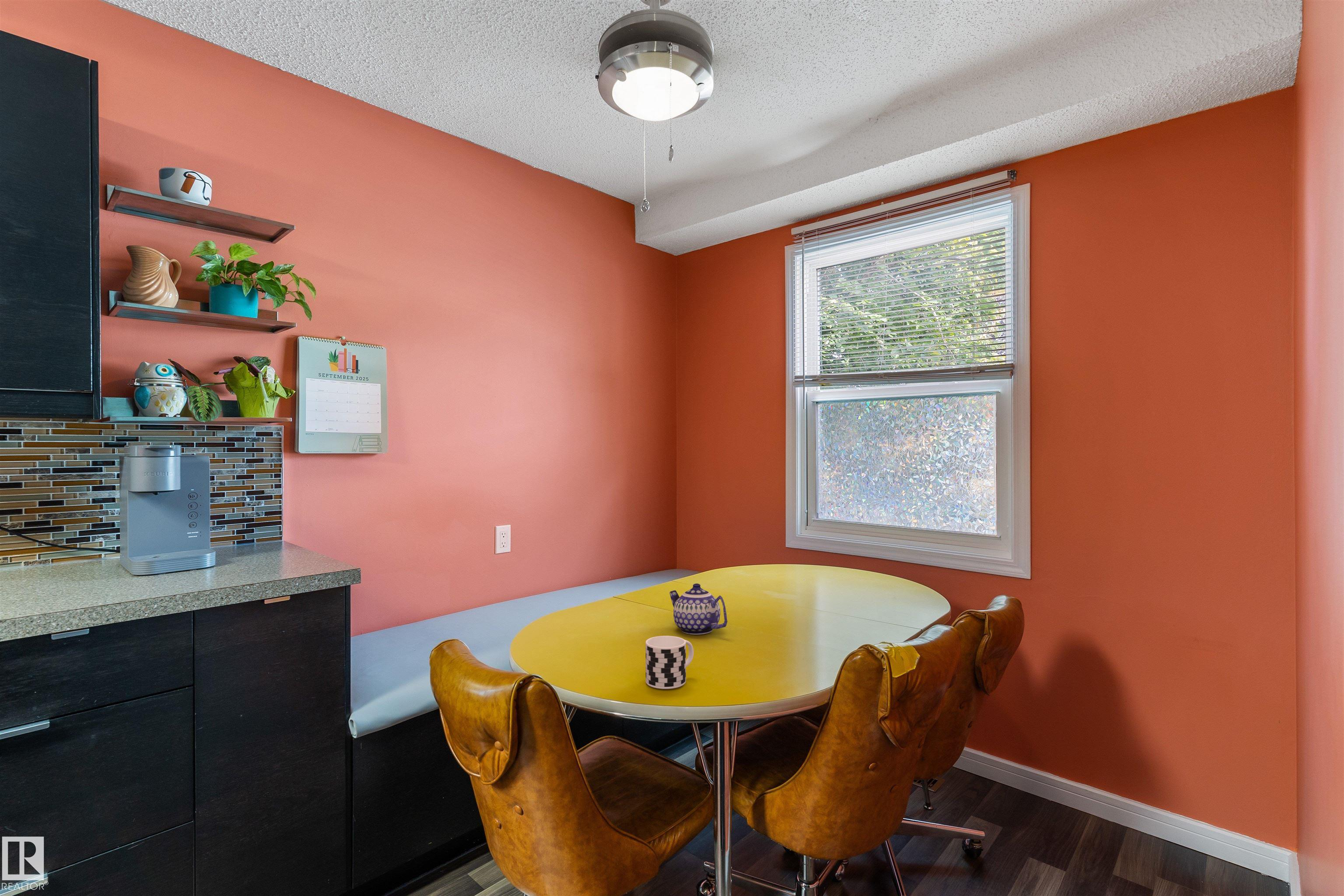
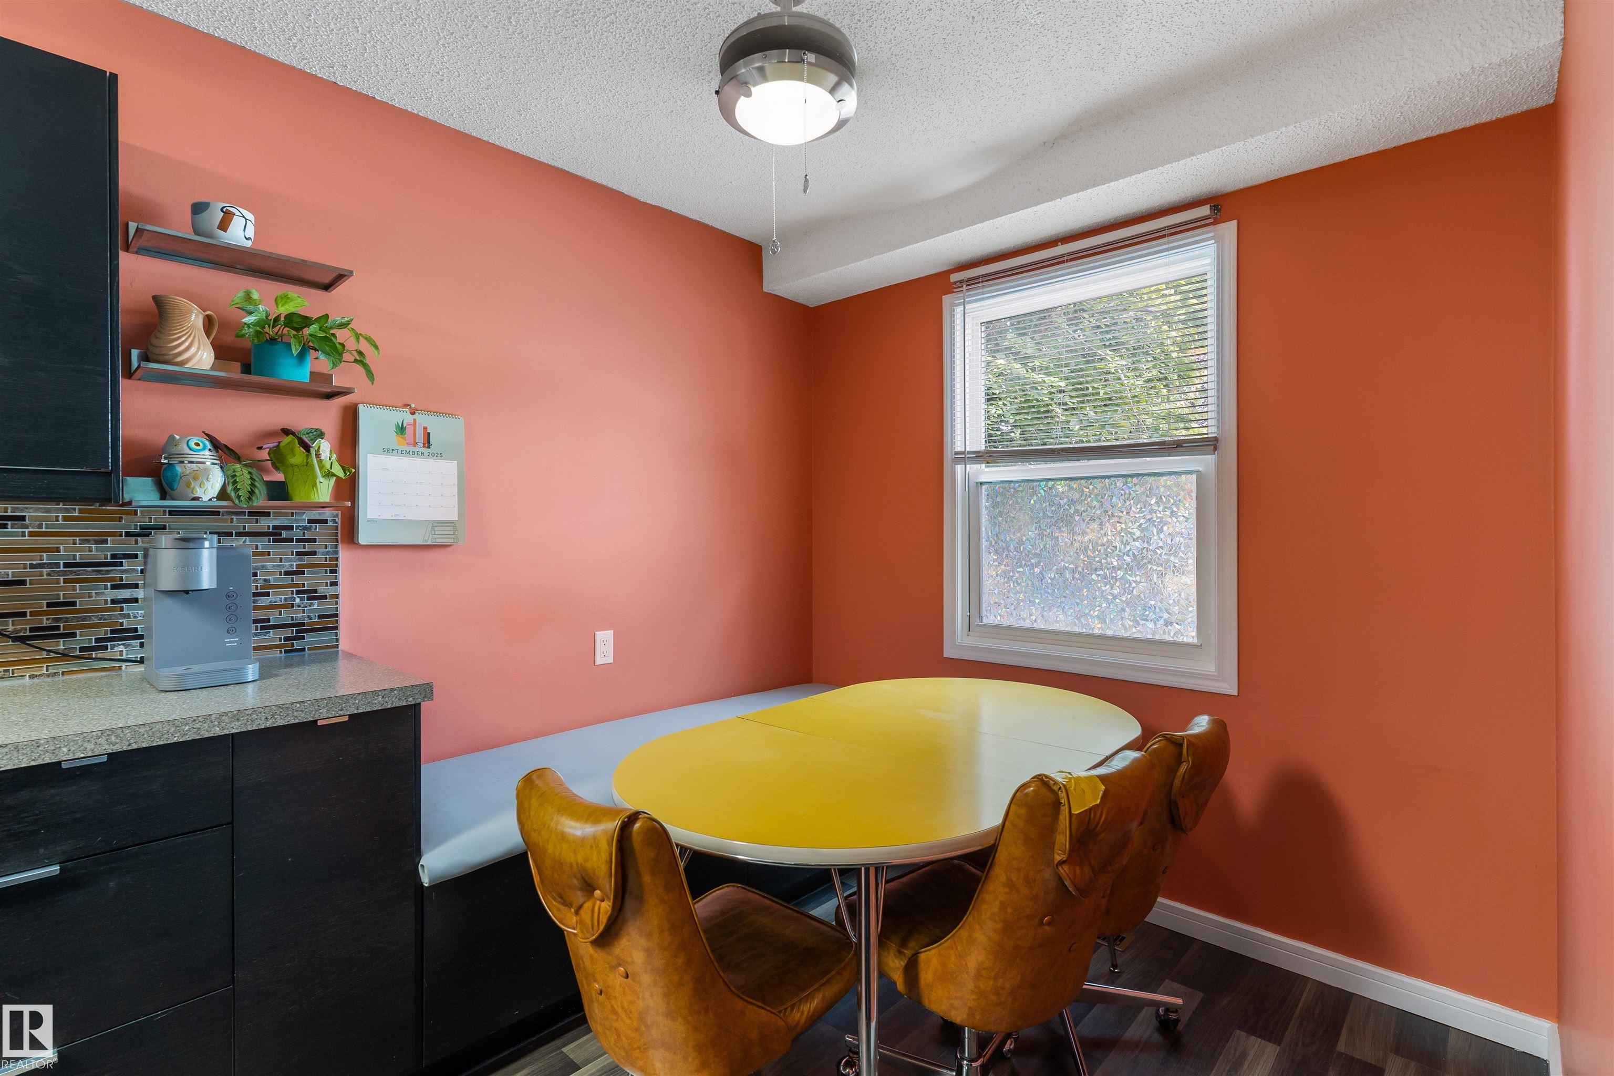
- cup (671, 660)
- teapot (697, 607)
